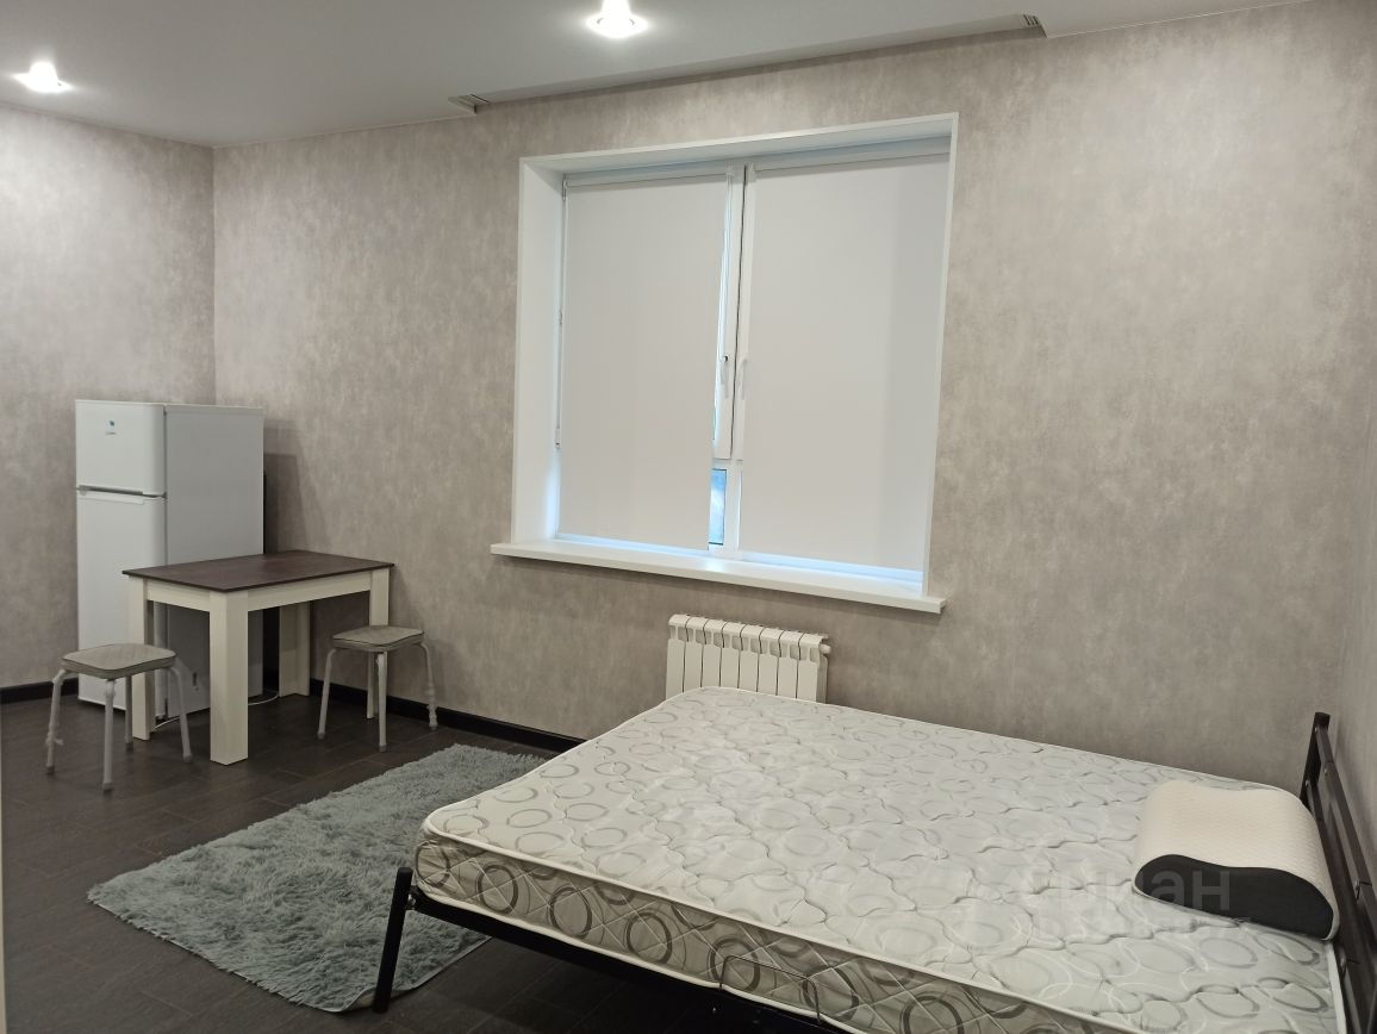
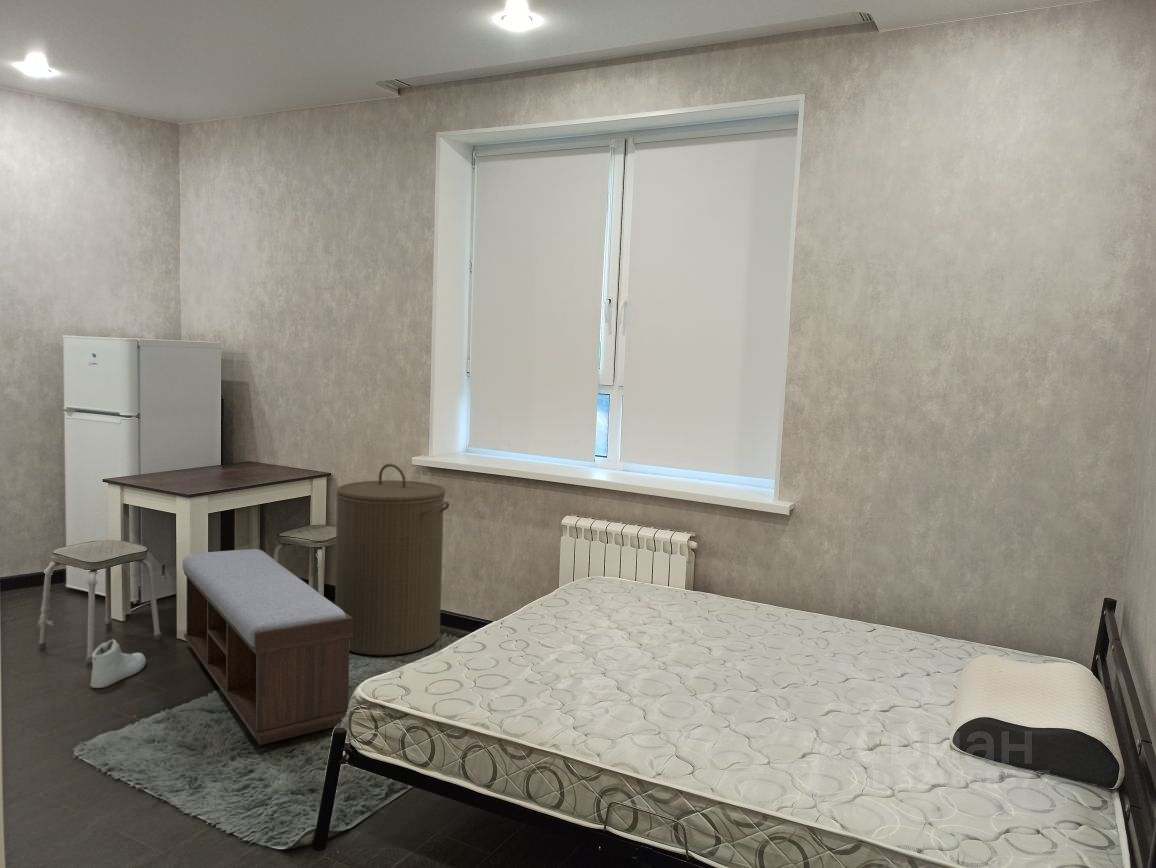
+ sneaker (120, 656)
+ bench (256, 631)
+ laundry hamper (390, 551)
